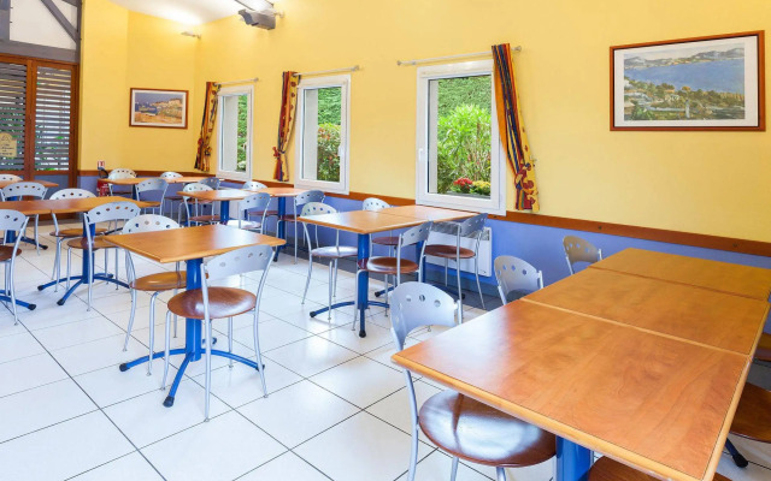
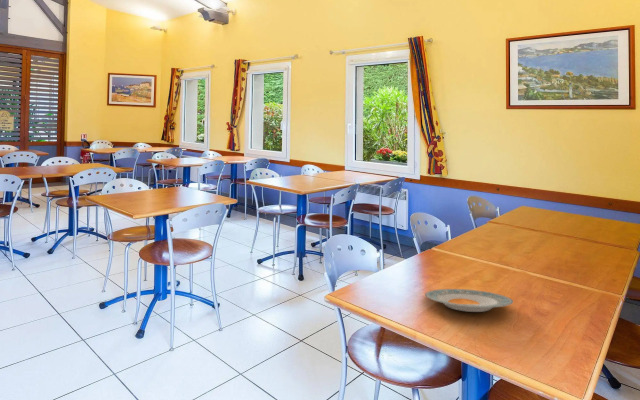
+ plate (467, 304)
